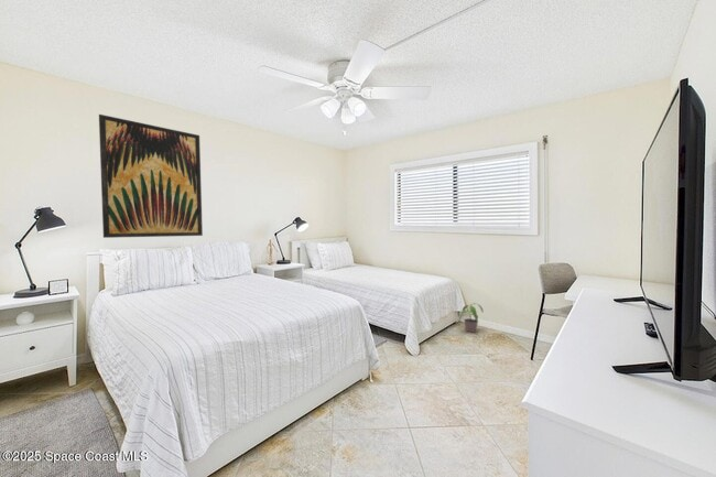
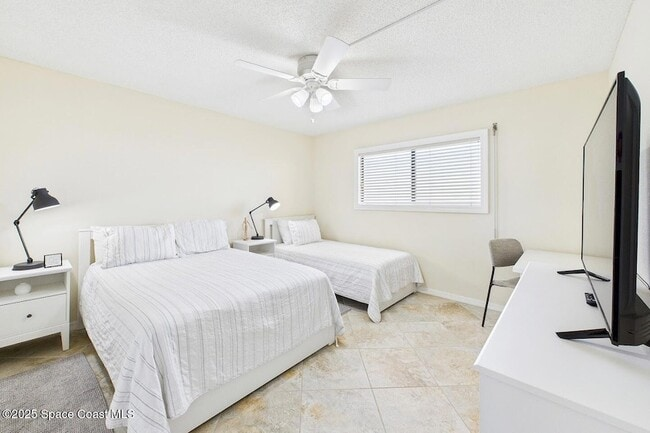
- potted plant (470, 318)
- wall art (155, 181)
